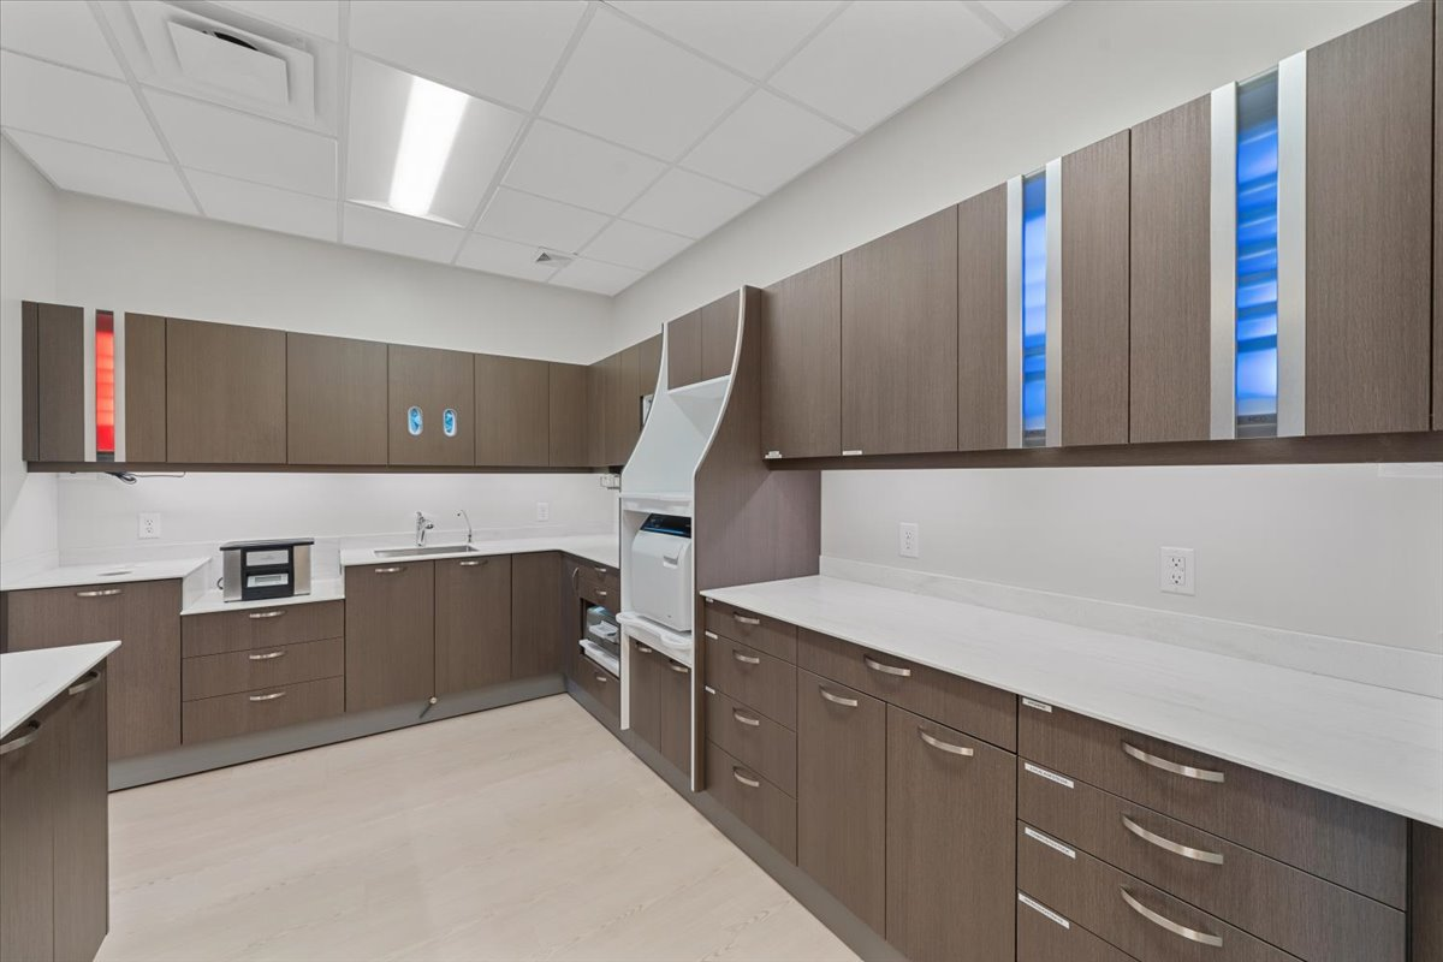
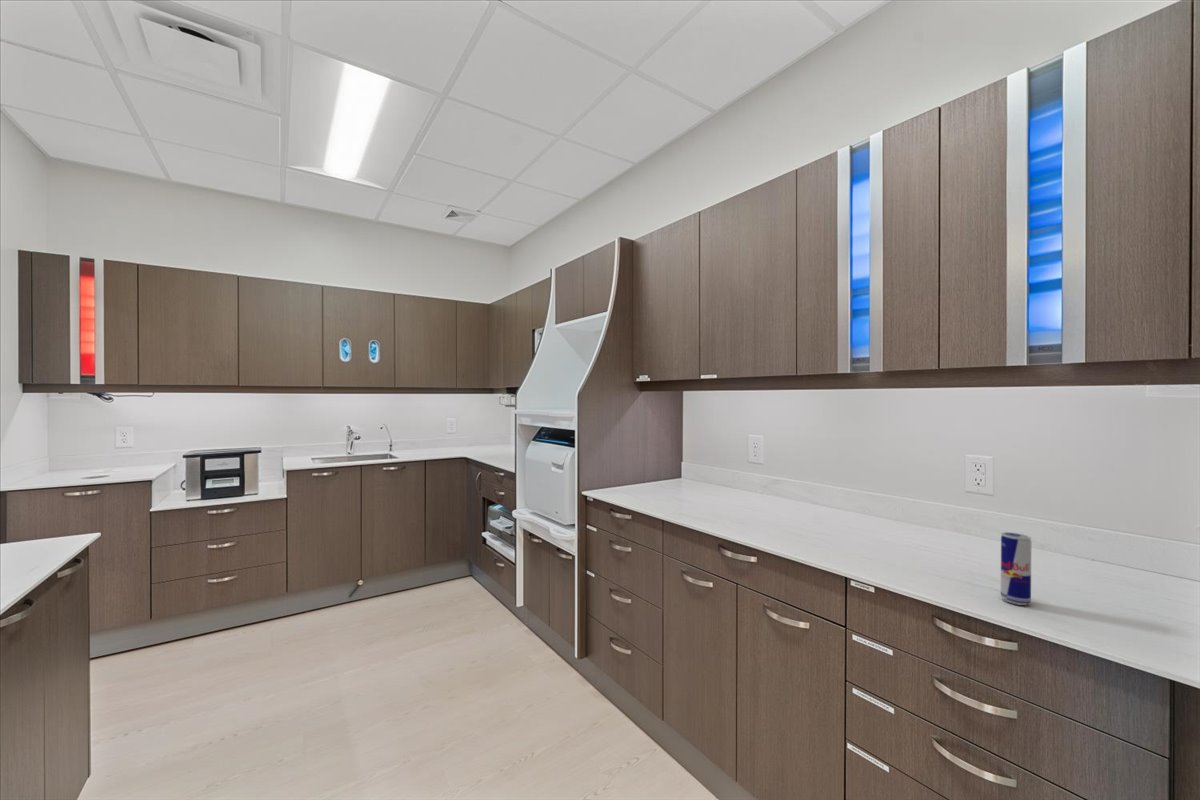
+ beverage can (1015, 568)
